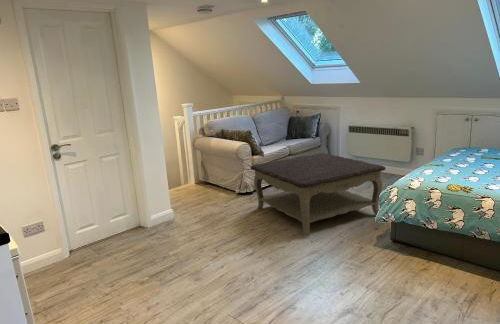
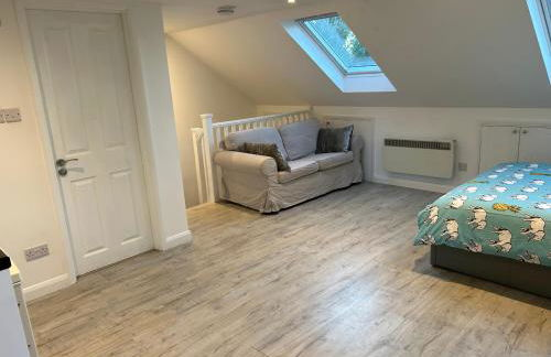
- coffee table (314, 188)
